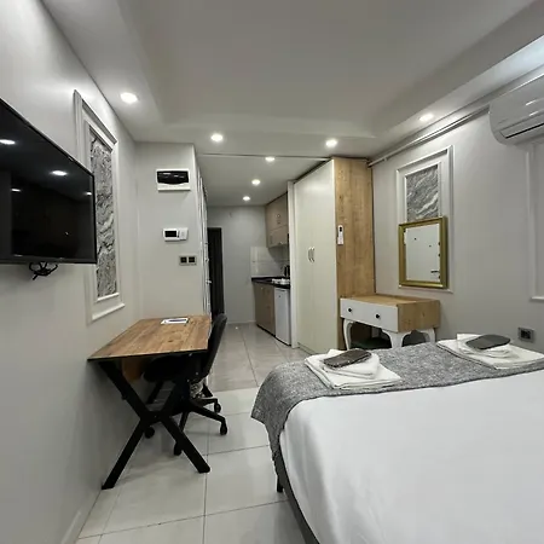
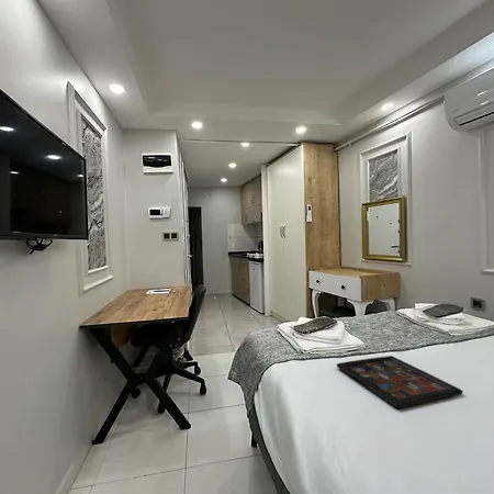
+ decorative tray (393, 377)
